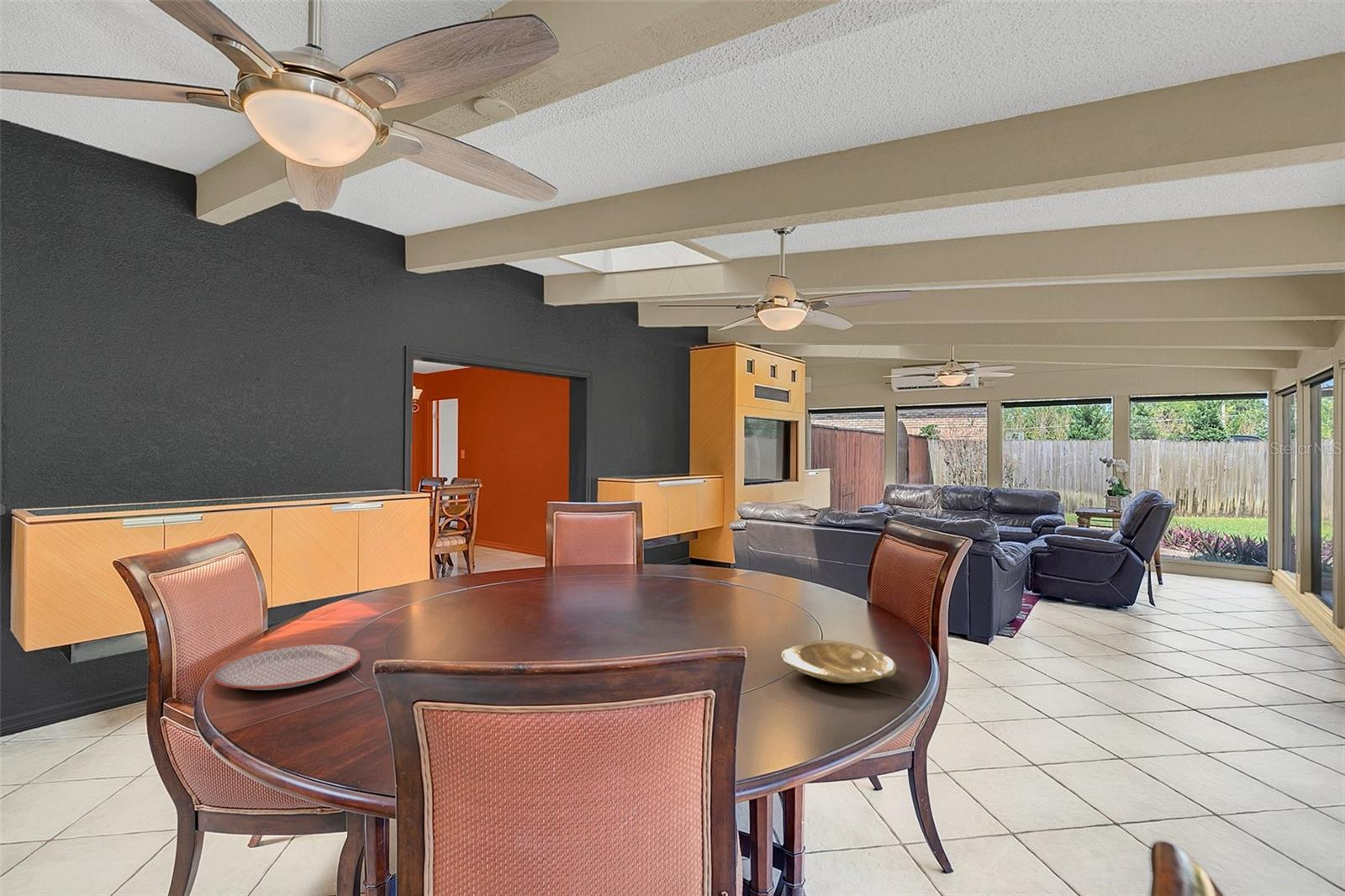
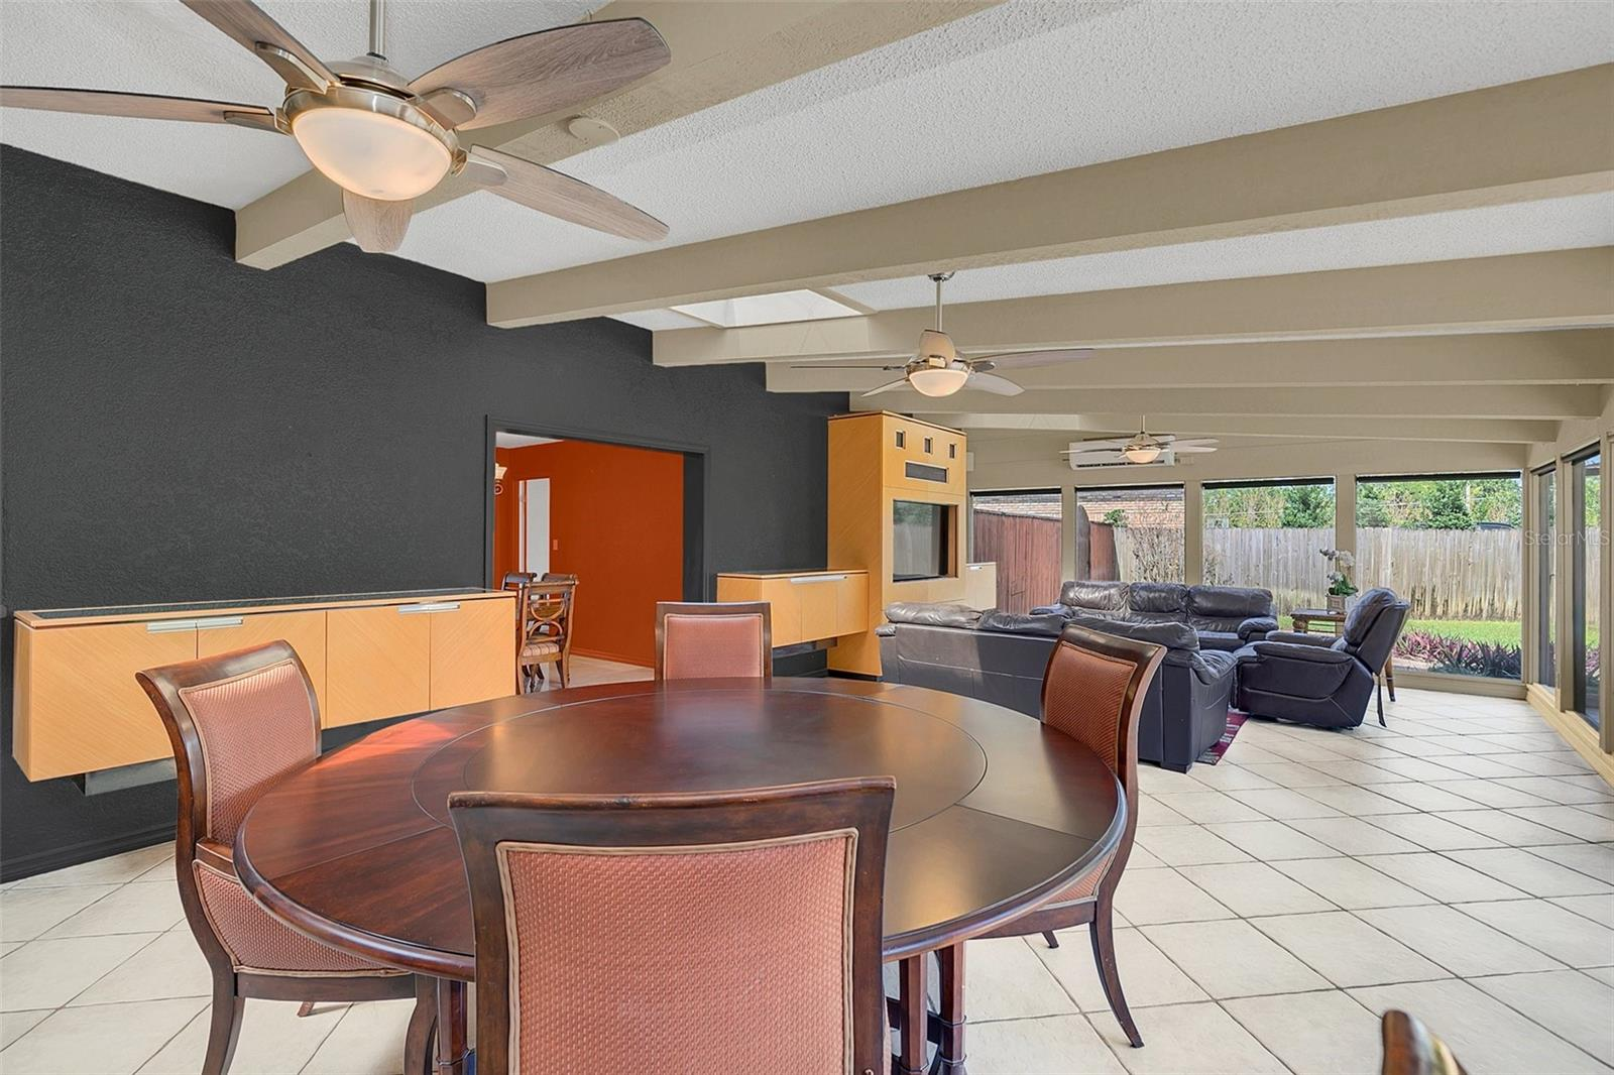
- plate (290, 668)
- plate (838, 666)
